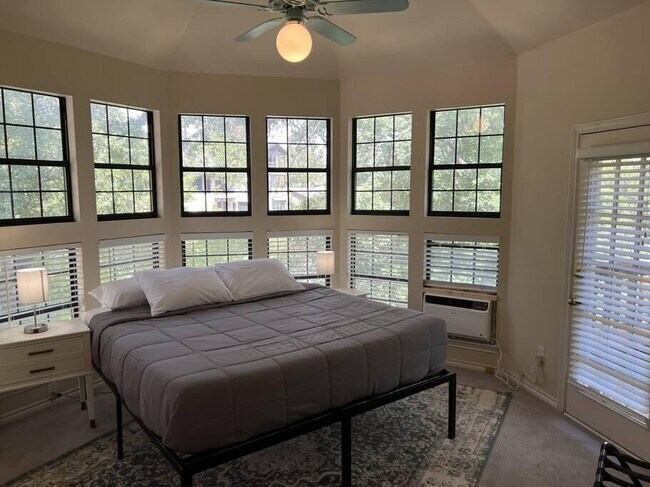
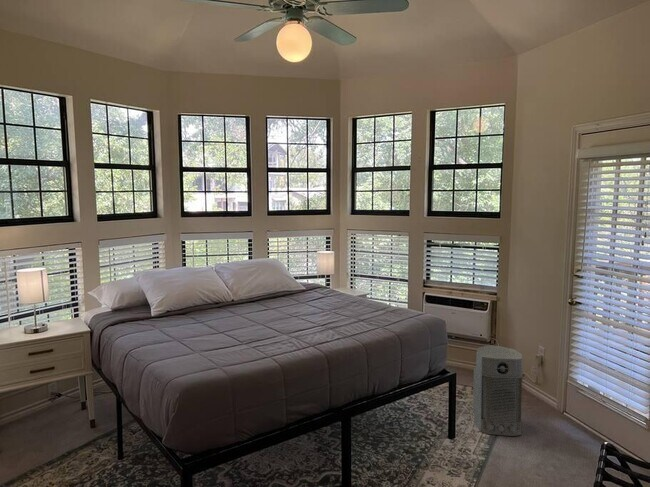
+ air purifier (497, 388)
